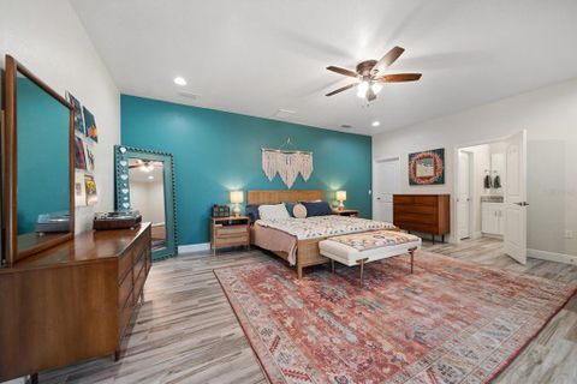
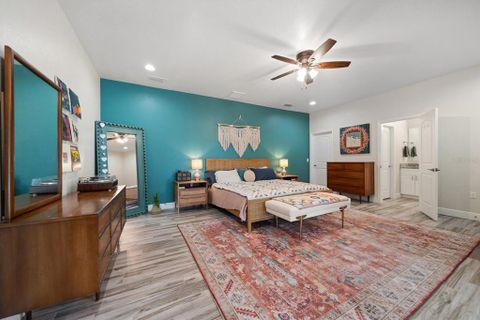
+ house plant (156, 201)
